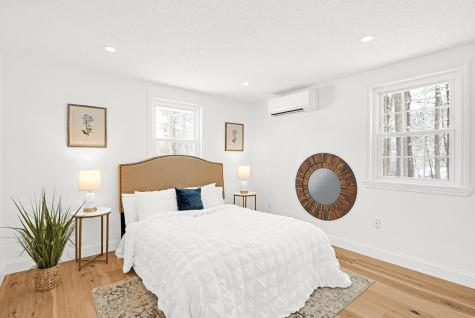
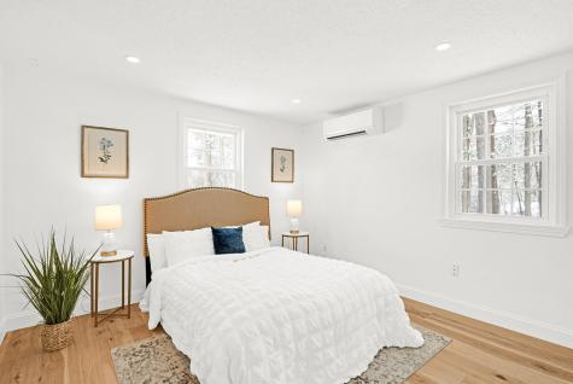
- home mirror (323, 186)
